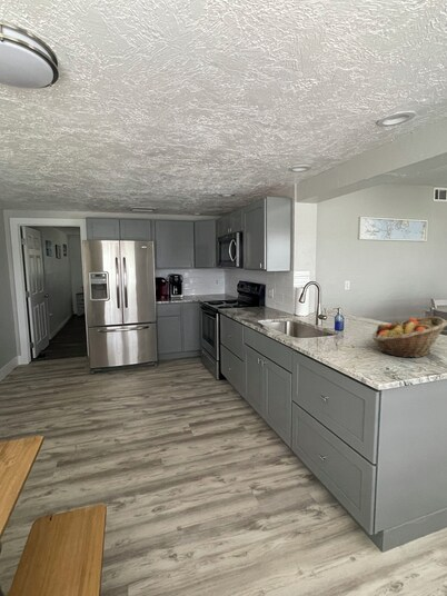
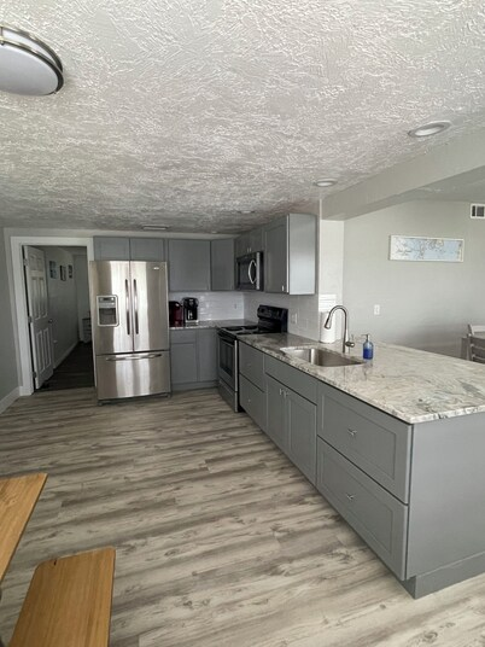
- fruit basket (407, 334)
